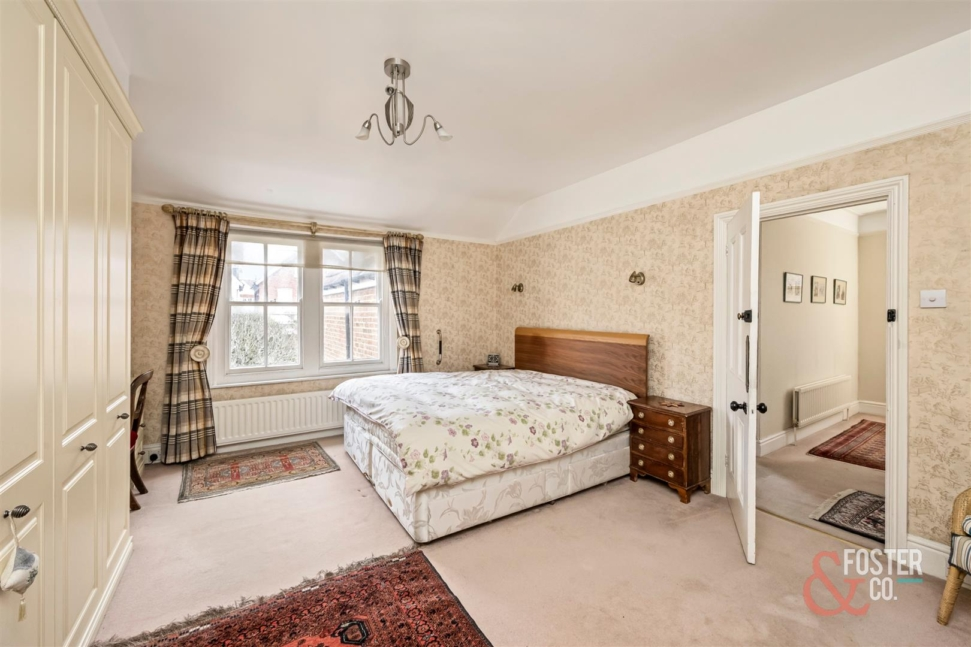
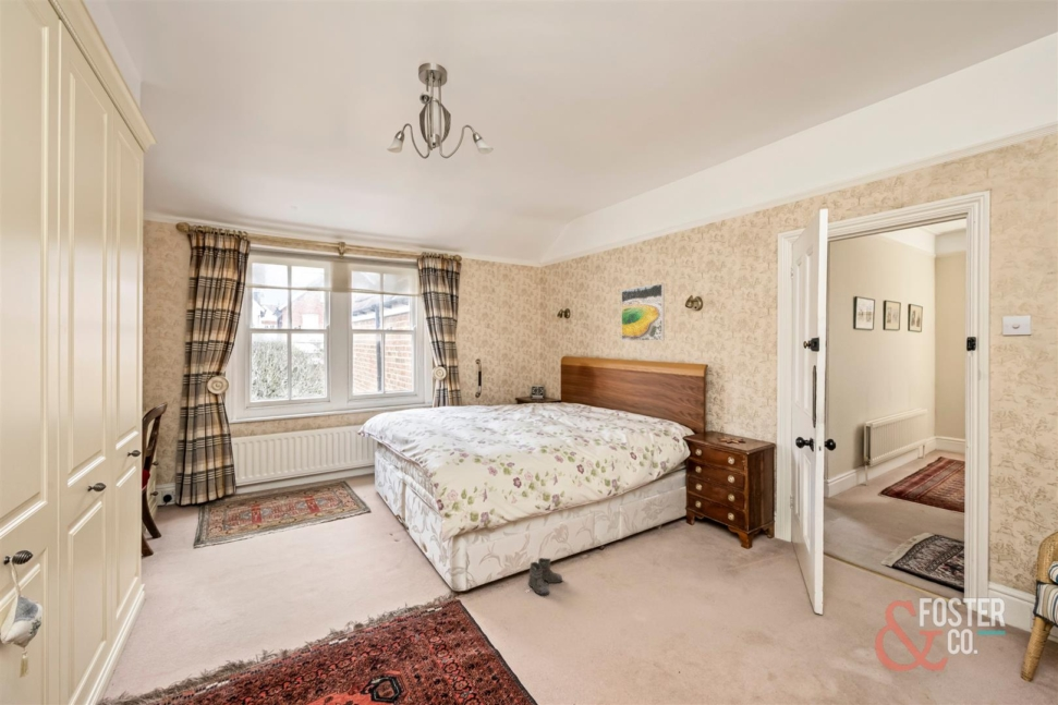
+ boots (544, 574)
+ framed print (642, 314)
